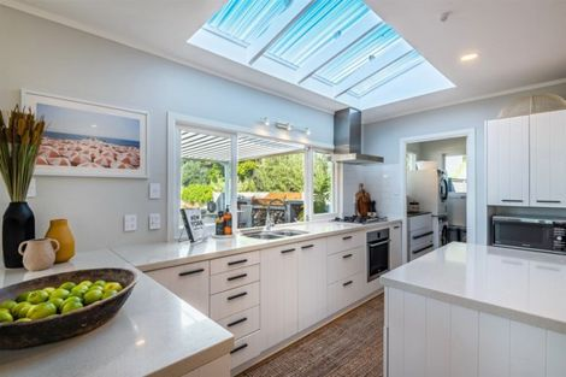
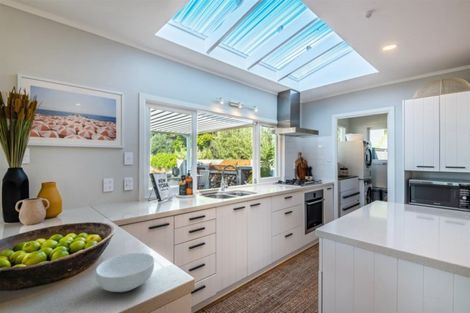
+ cereal bowl (126, 274)
